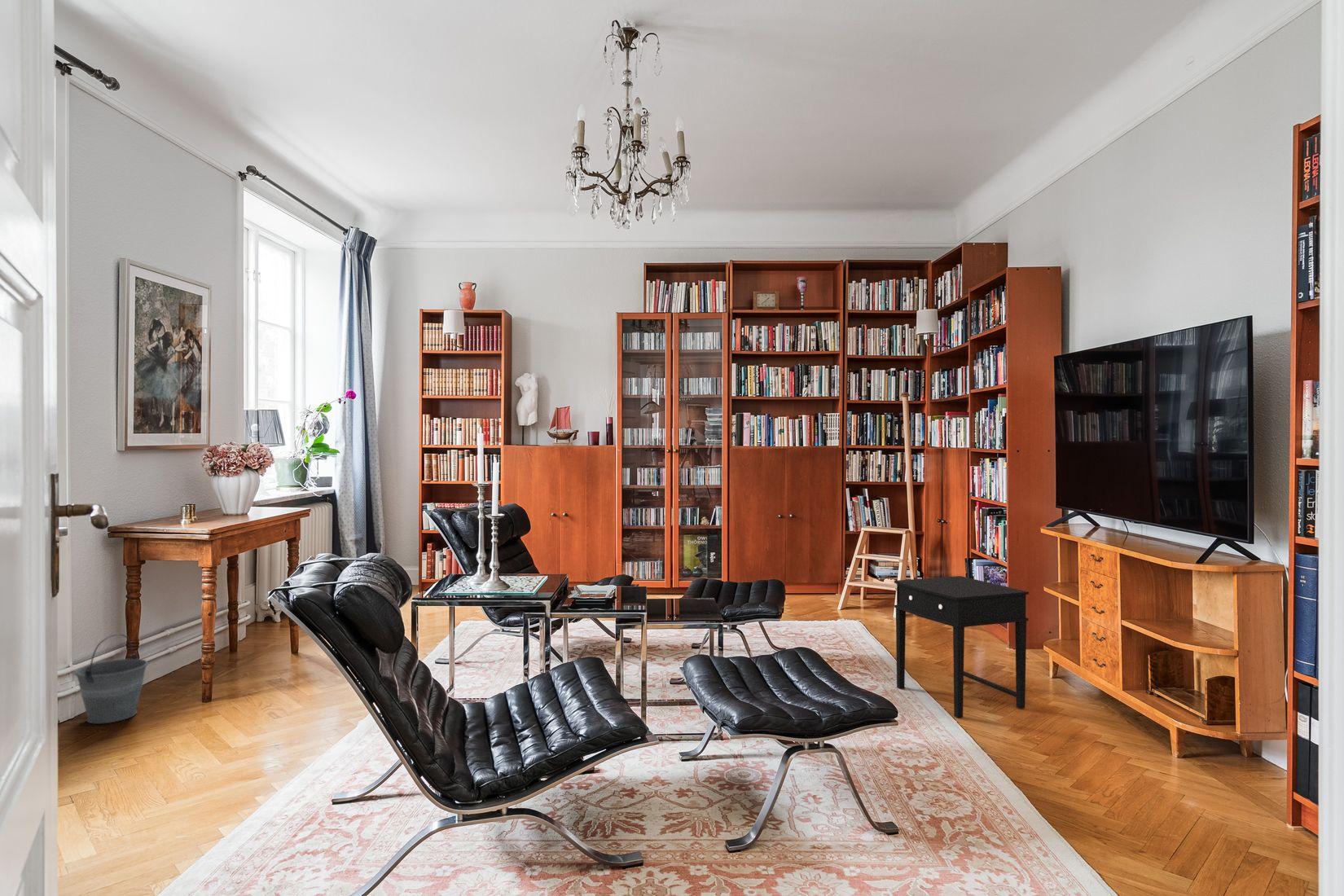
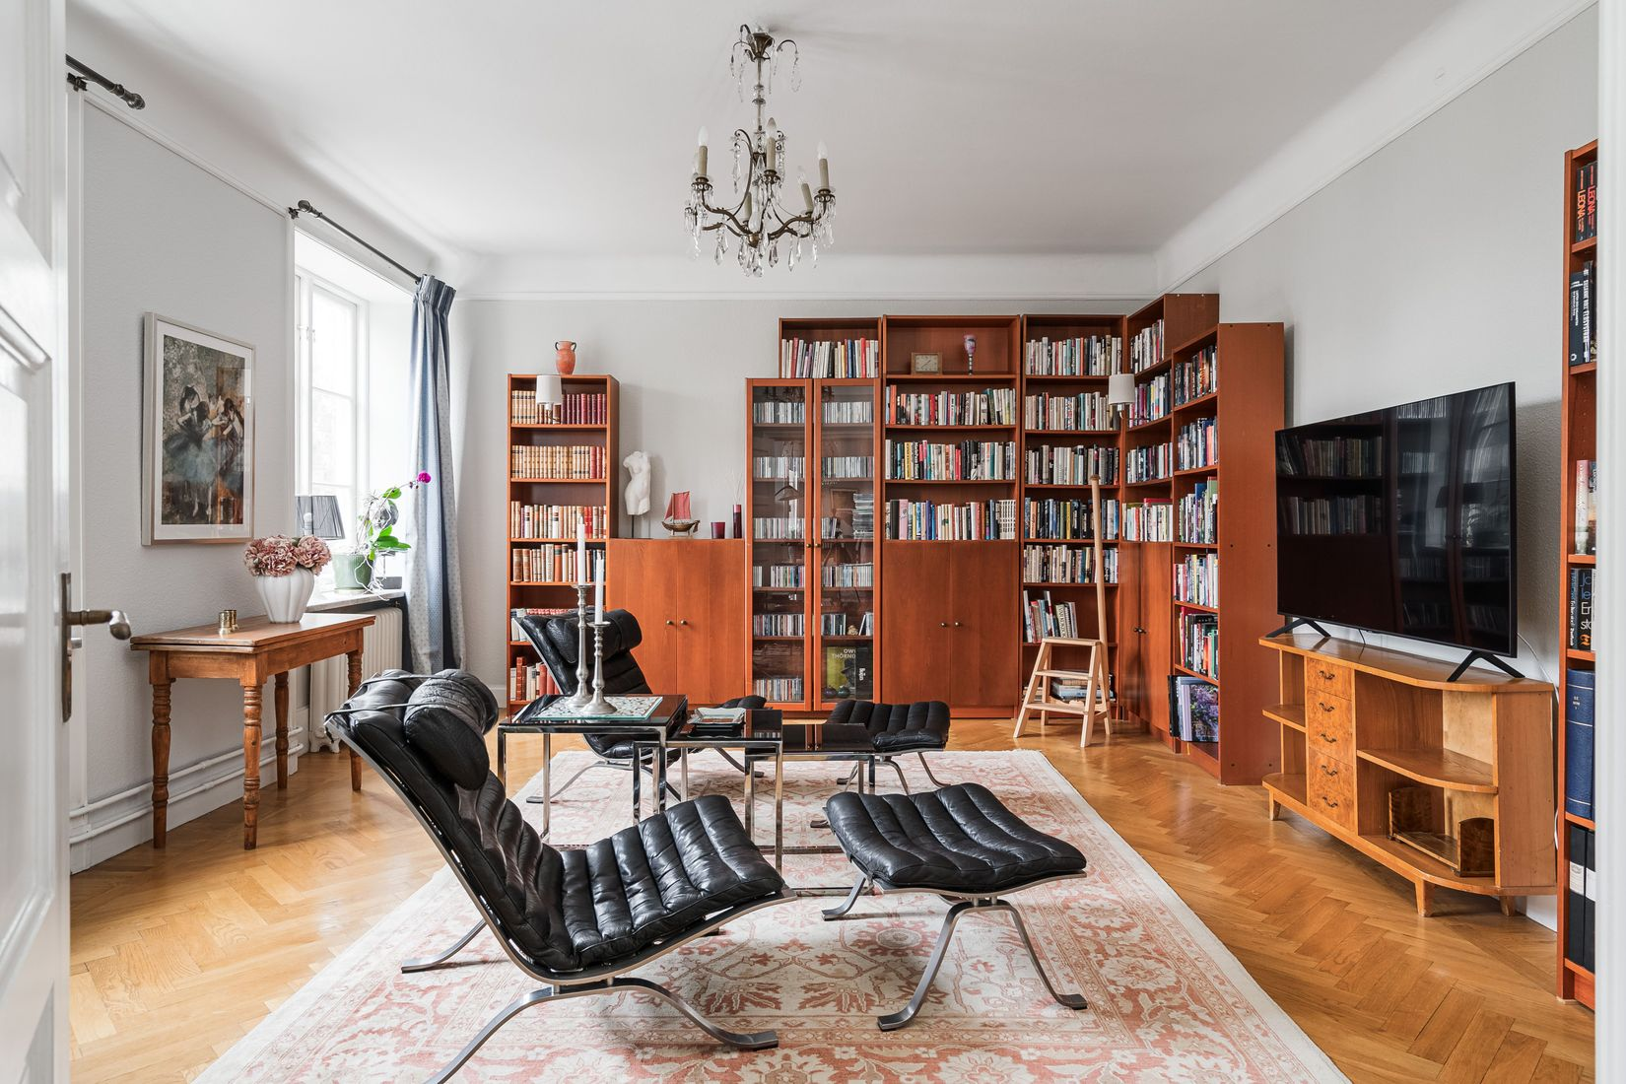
- side table (957, 641)
- bucket (112, 675)
